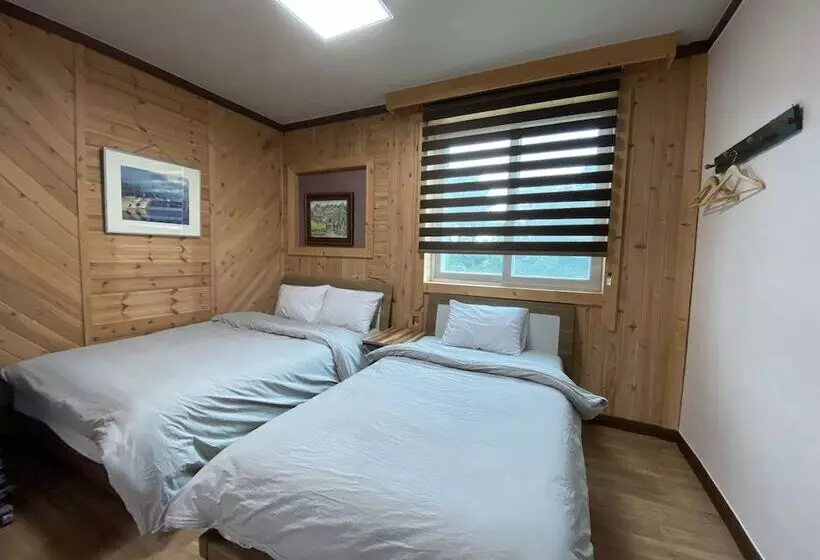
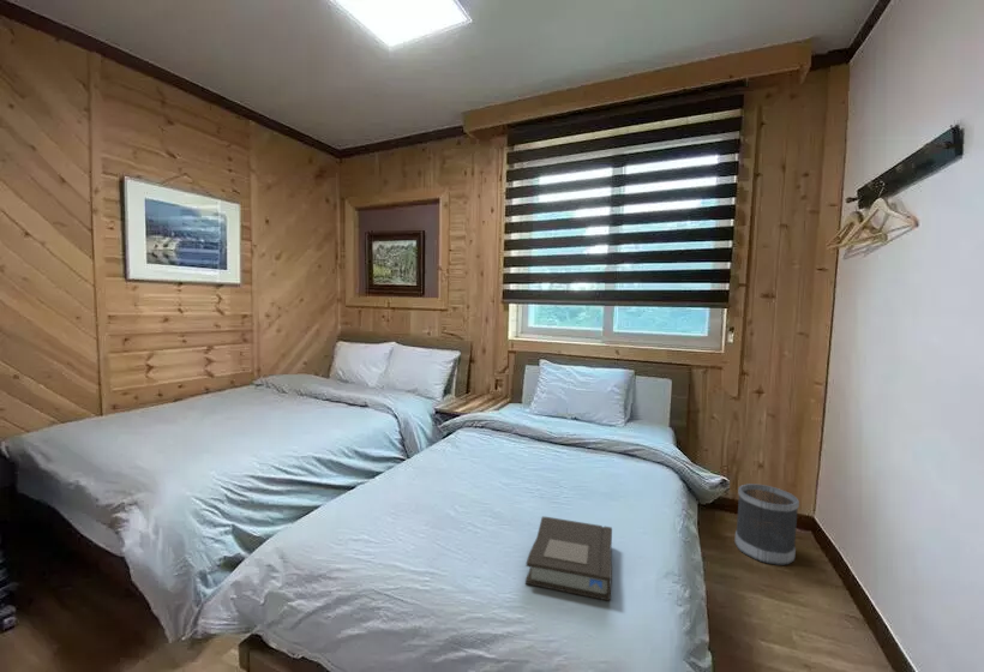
+ book (571, 552)
+ wastebasket (766, 521)
